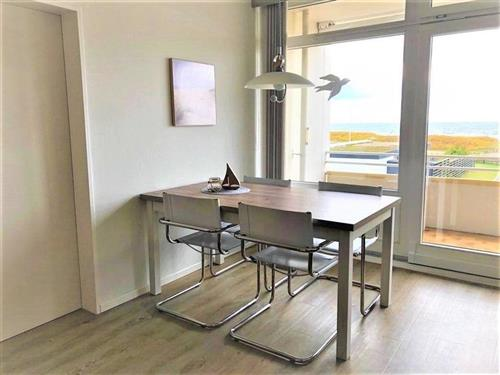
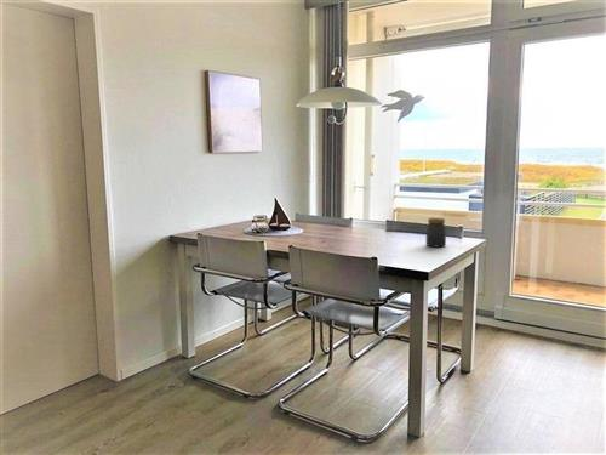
+ jar (435, 232)
